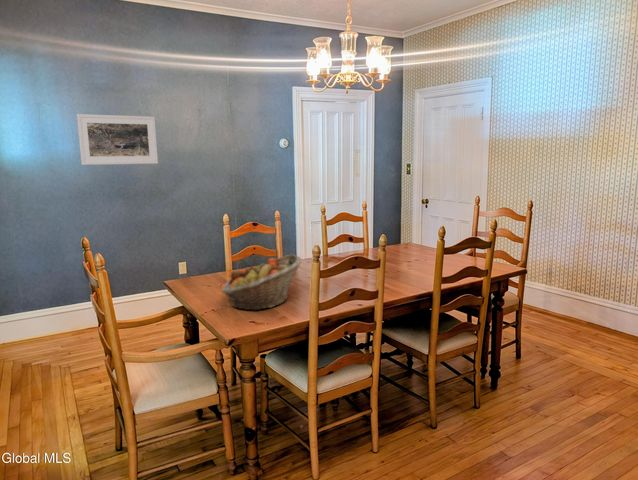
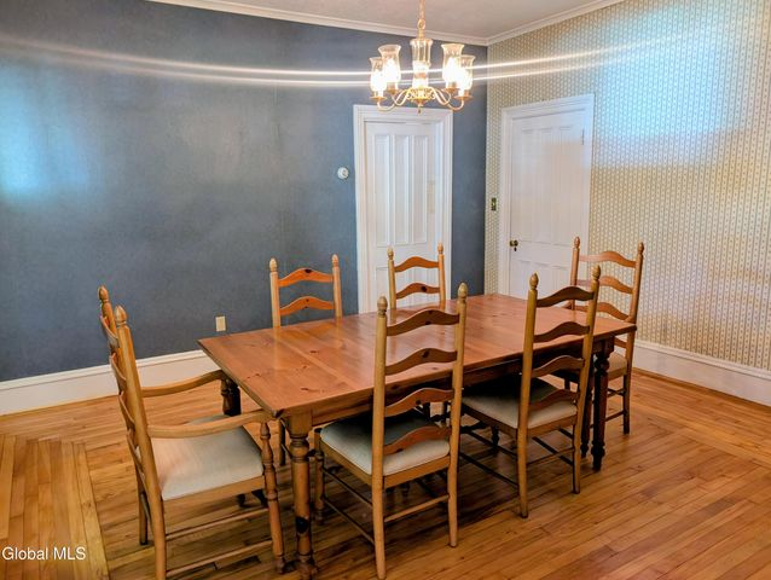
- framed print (119, 140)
- fruit basket (262, 279)
